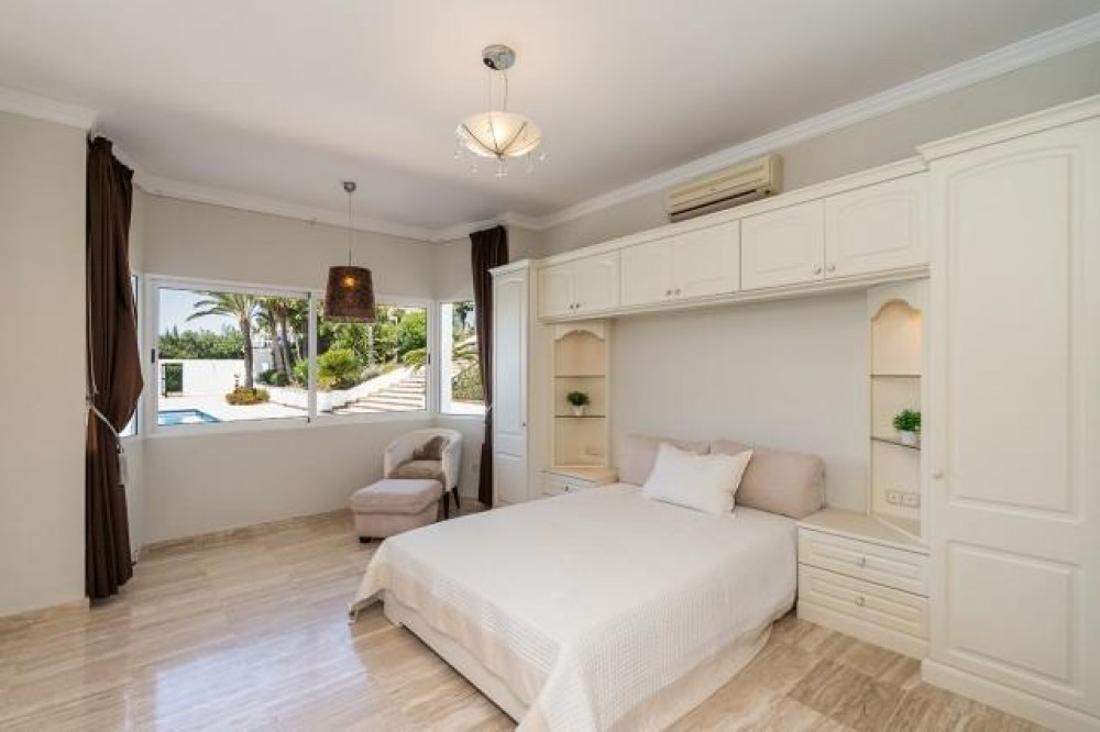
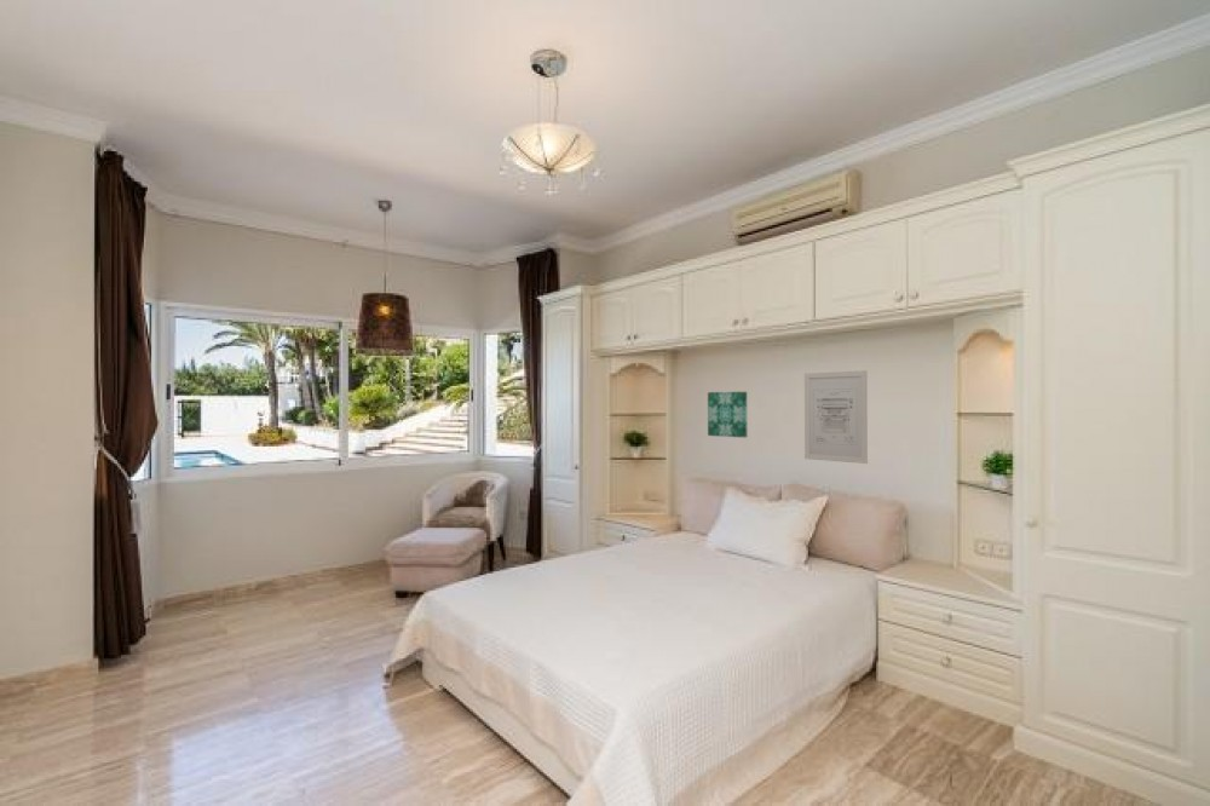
+ wall art (834, 416)
+ wall art (726, 414)
